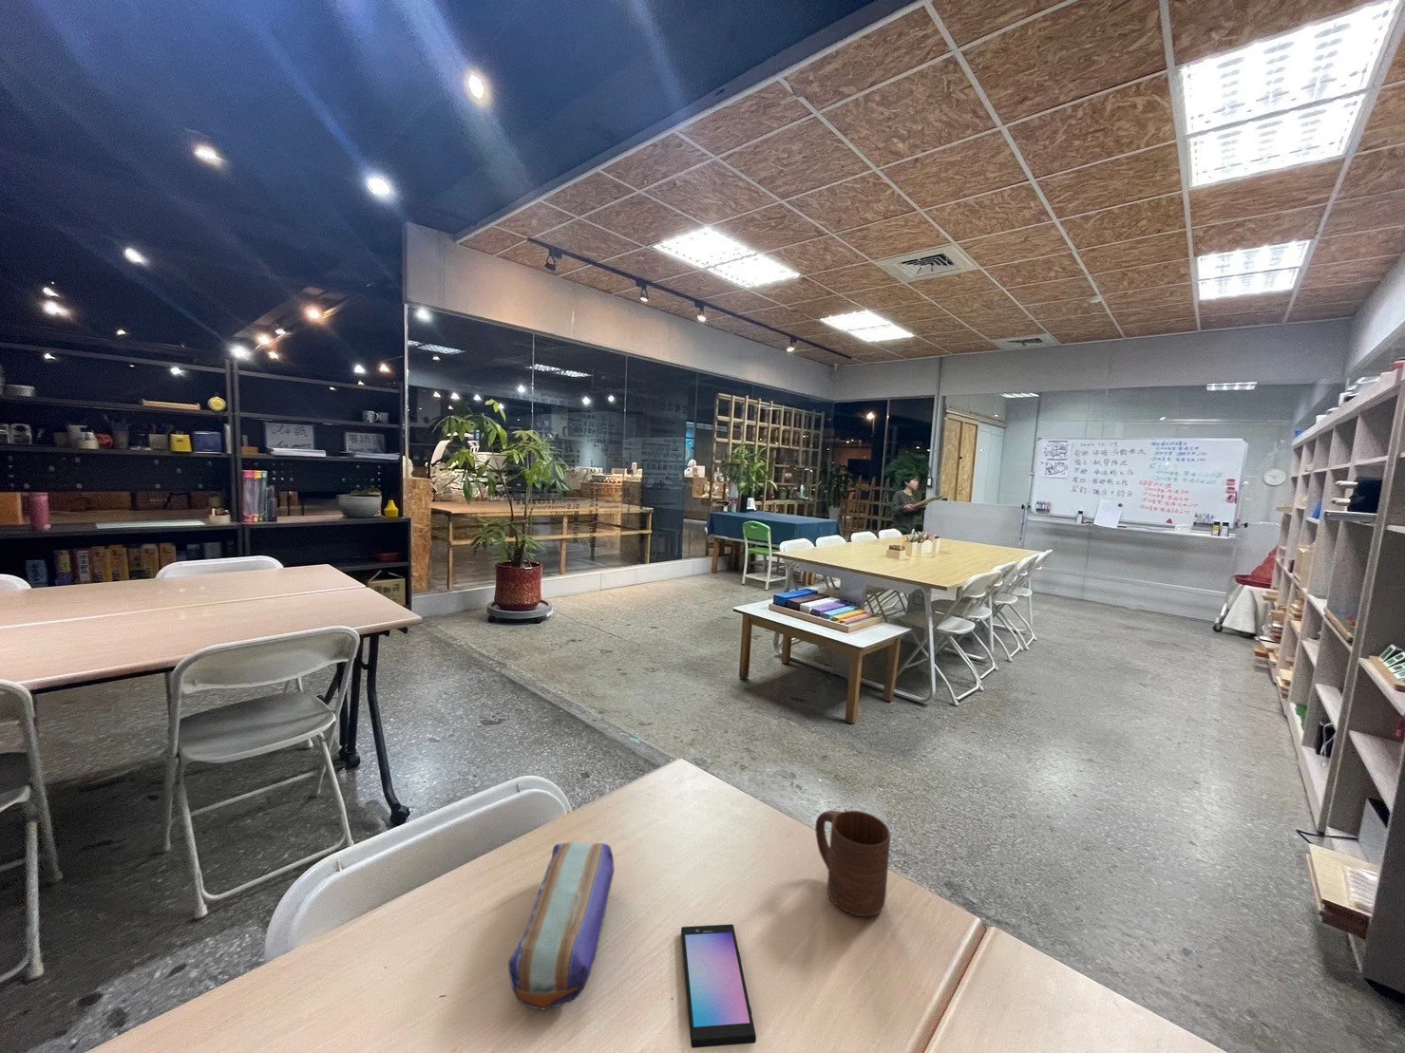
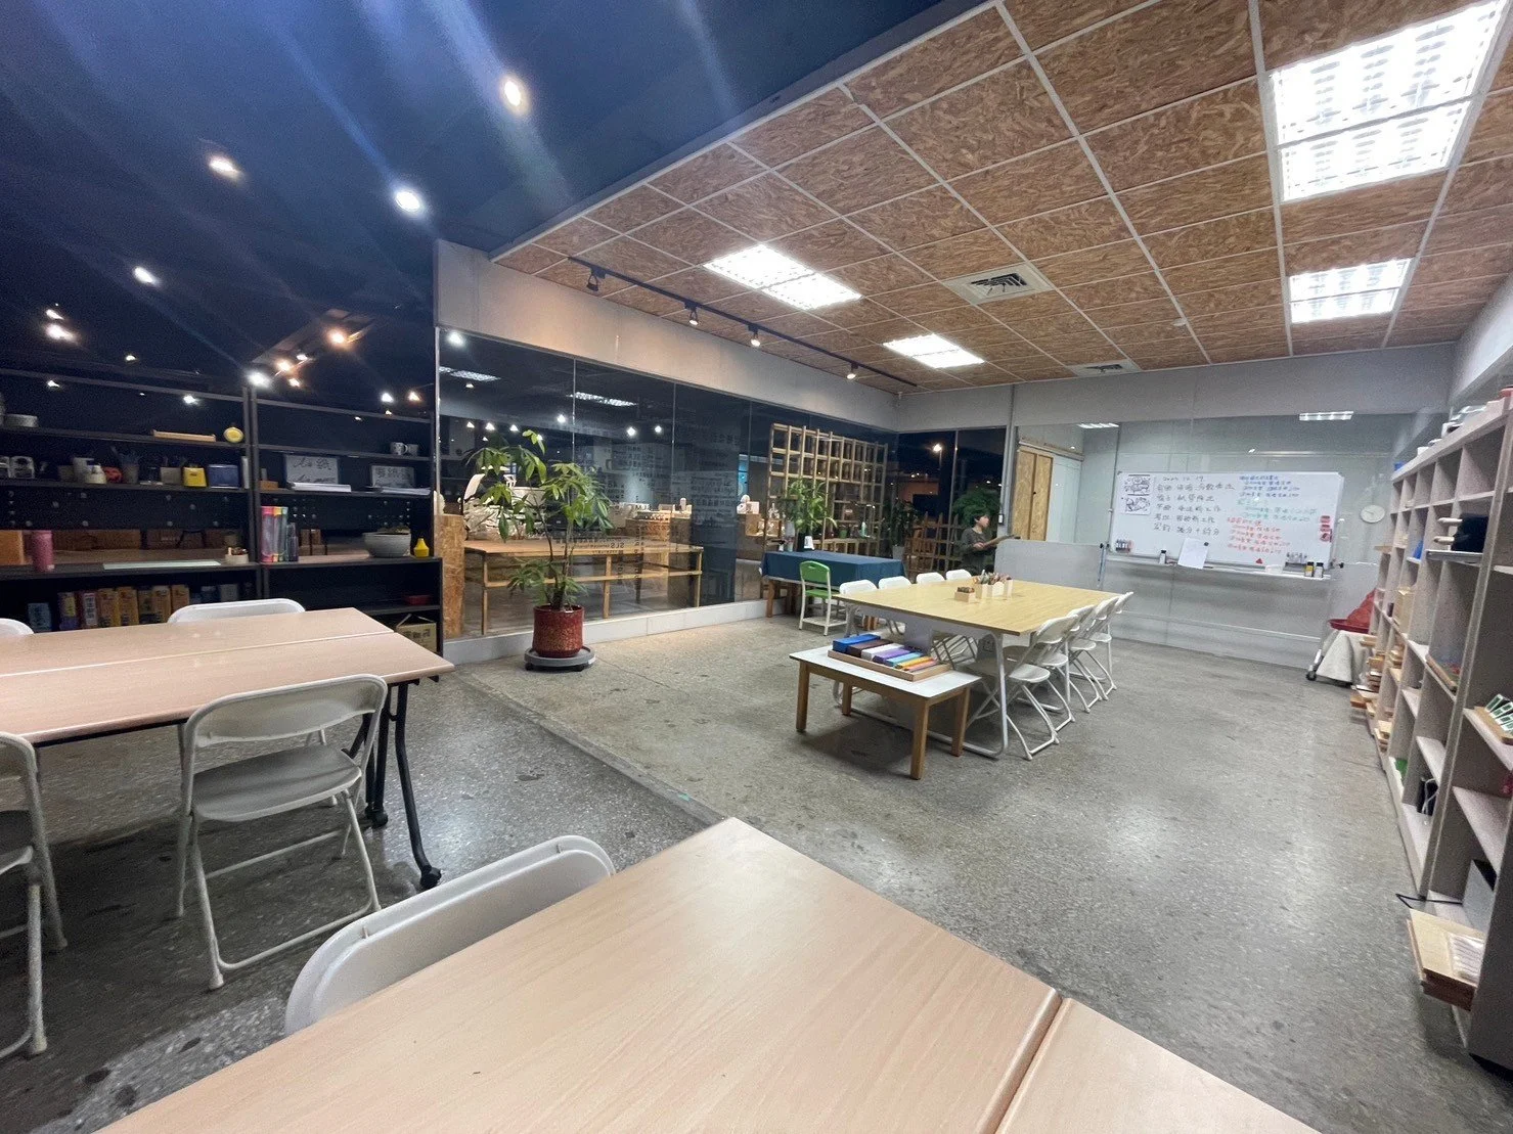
- smartphone (715, 979)
- pencil case (569, 909)
- cup (850, 857)
